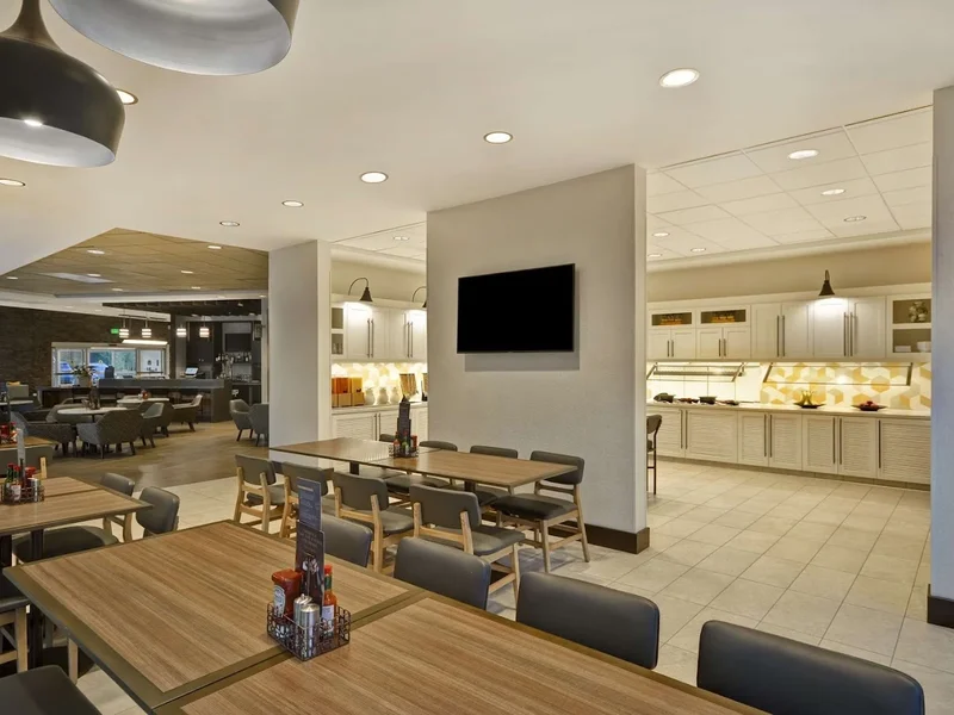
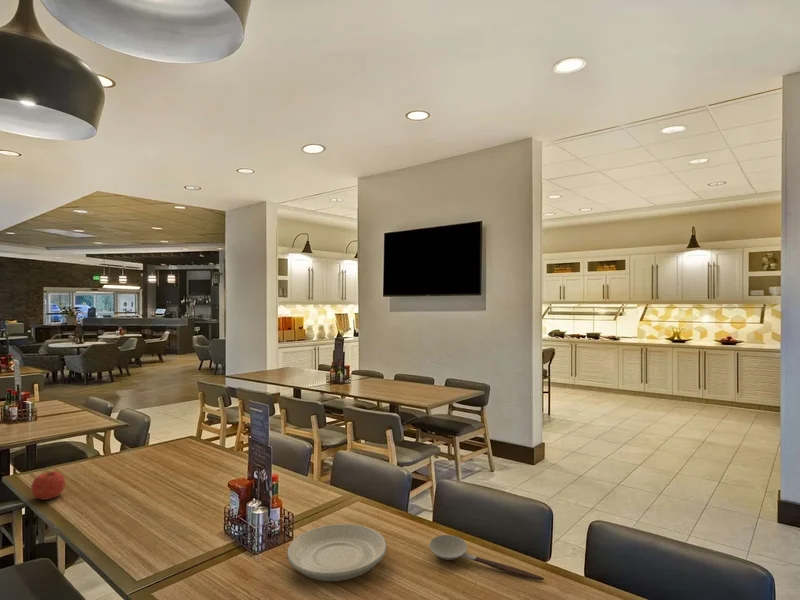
+ plate (337, 553)
+ spoon (484, 559)
+ fruit (48, 483)
